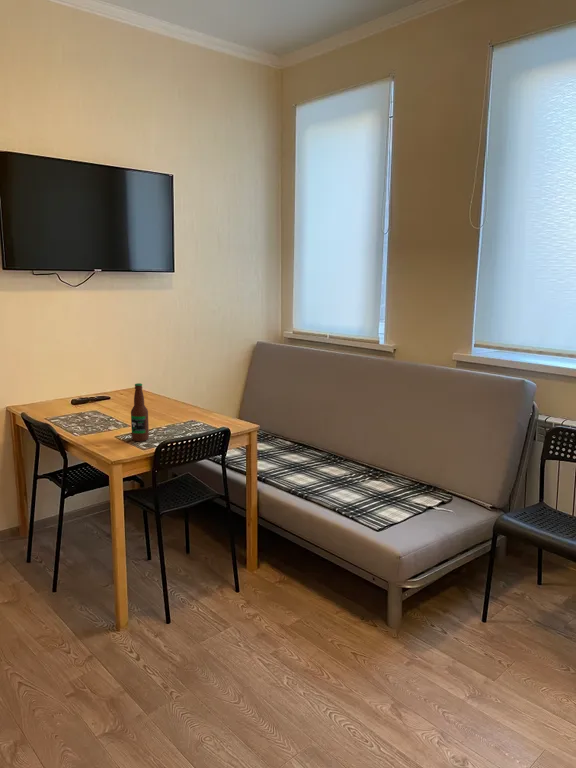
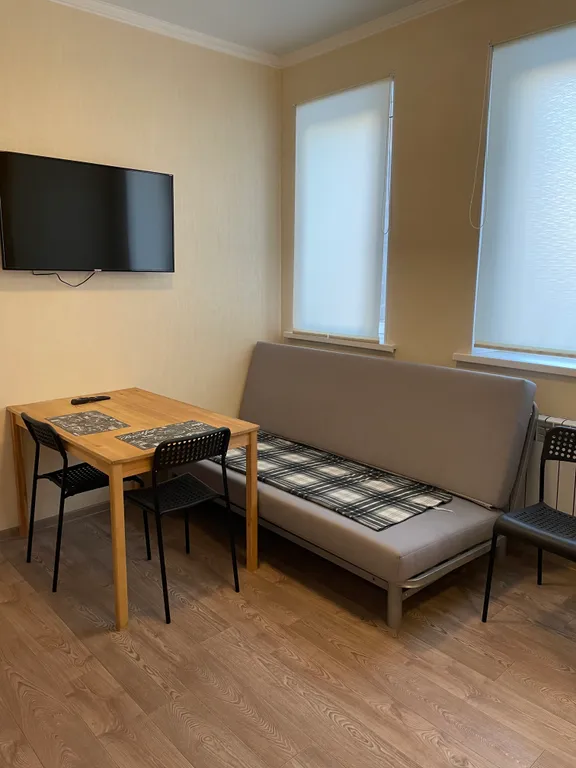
- bottle (139, 411)
